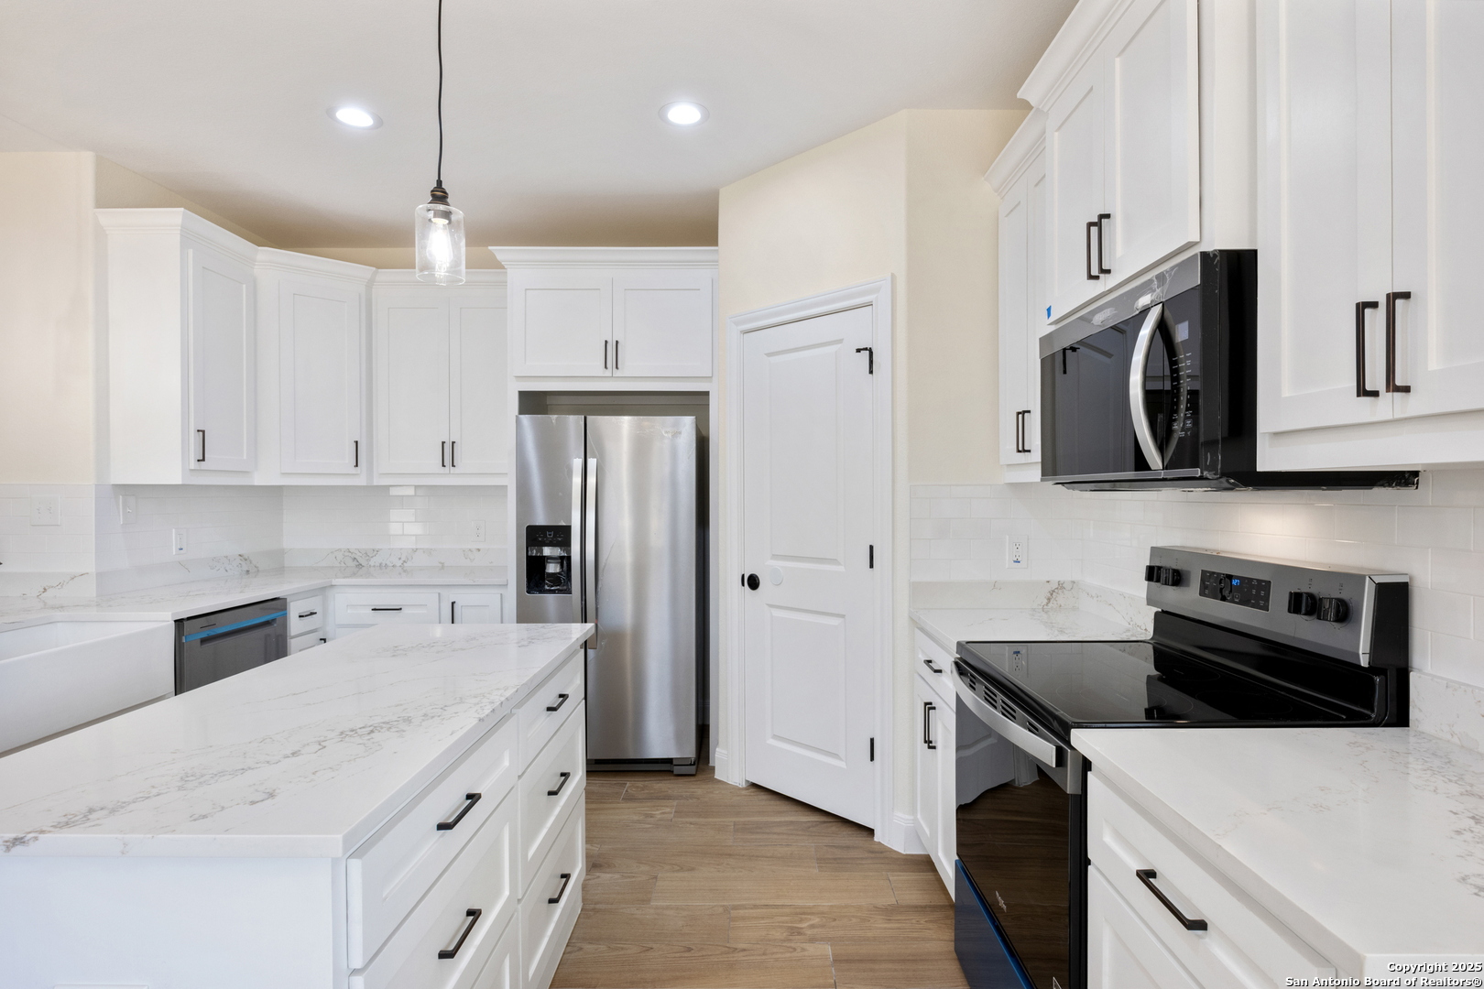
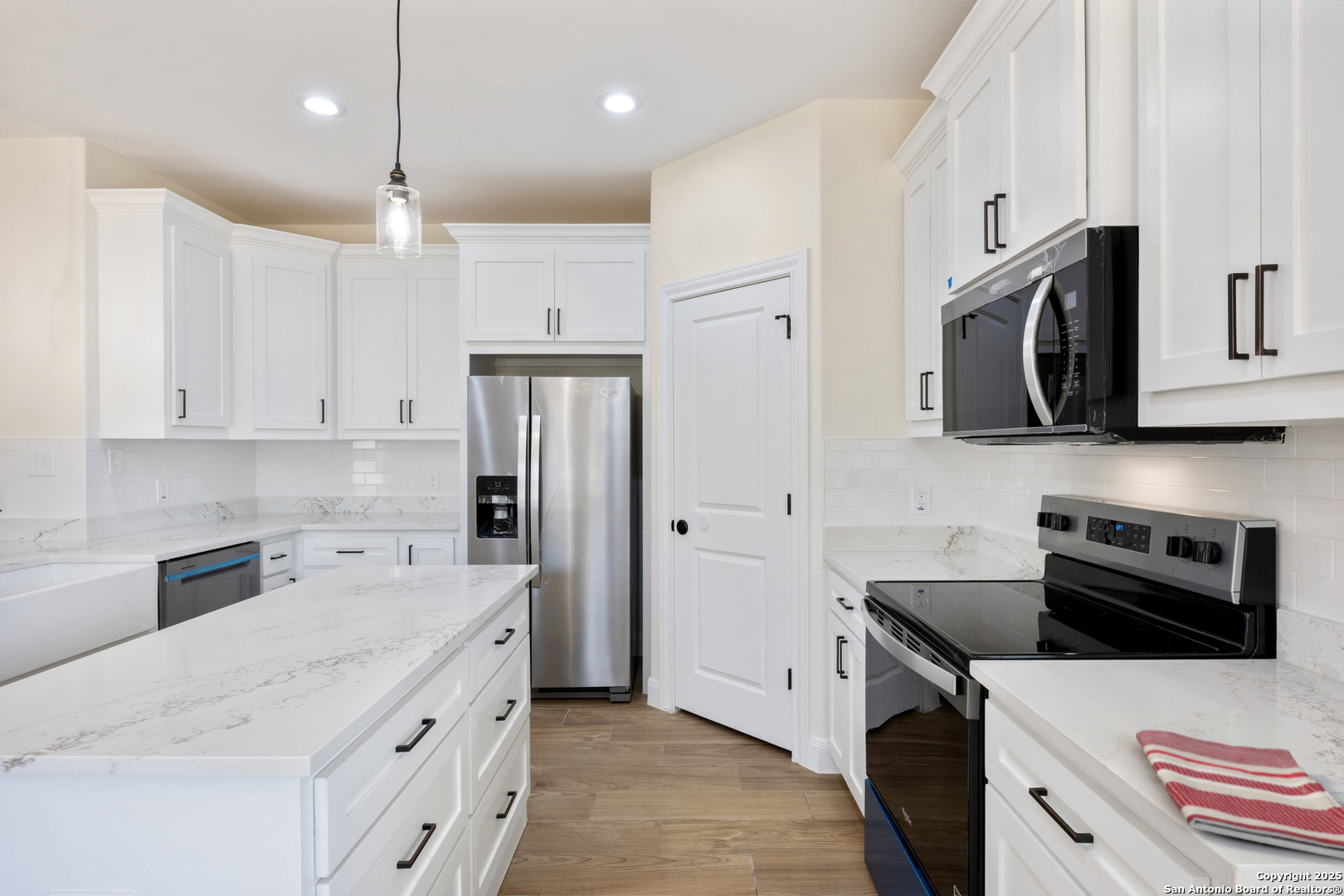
+ dish towel (1241, 785)
